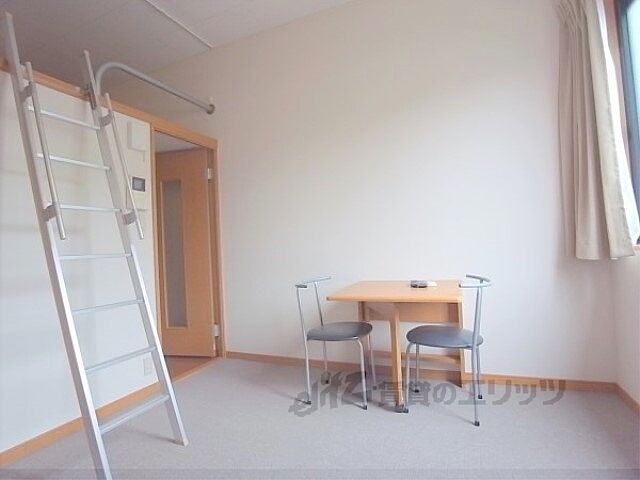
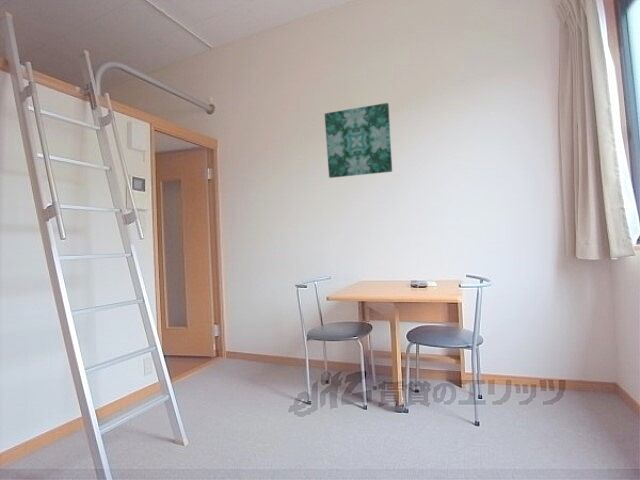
+ wall art (357, 142)
